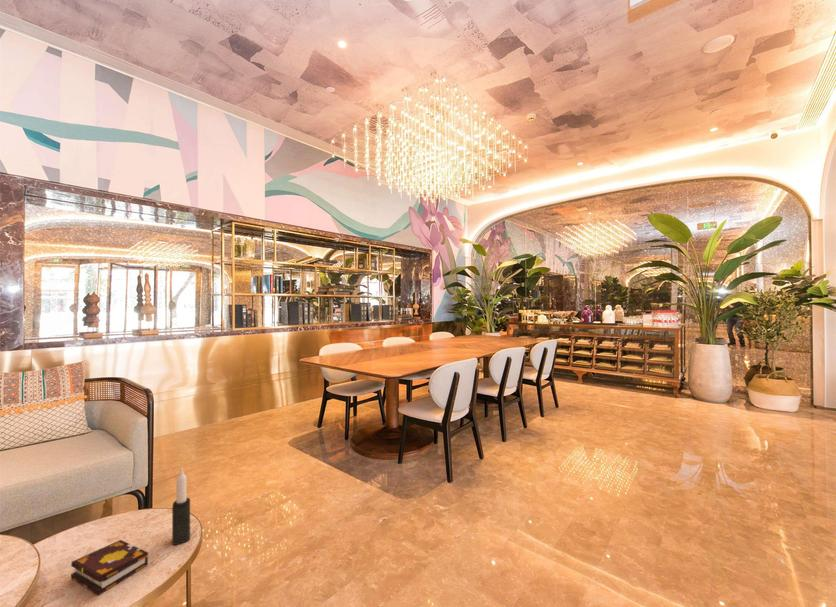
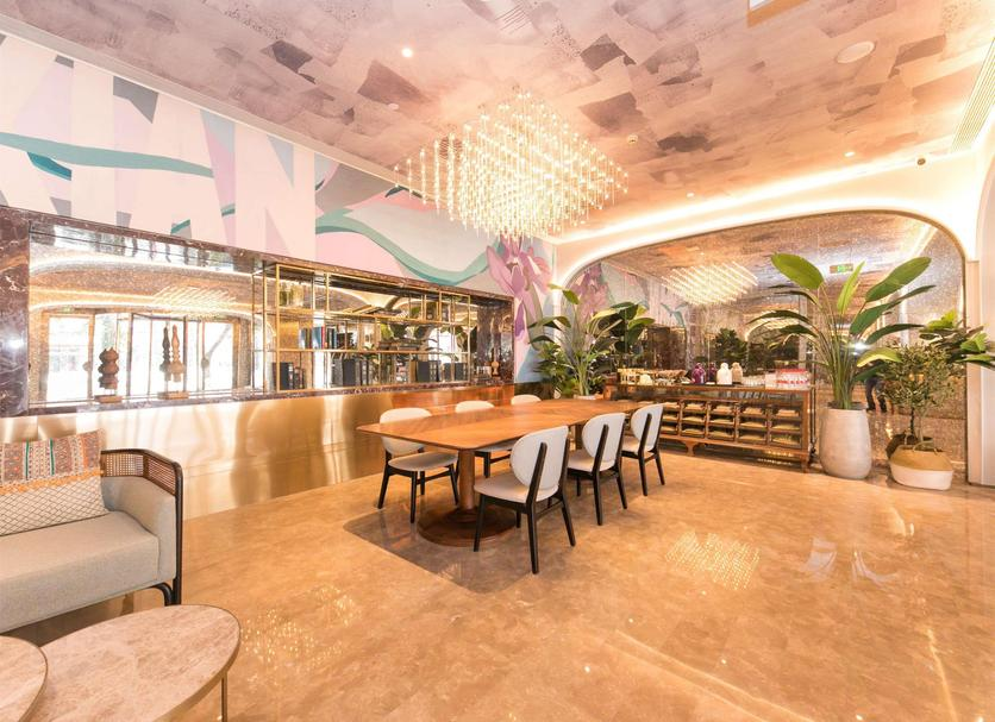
- candle (181, 503)
- book (110, 563)
